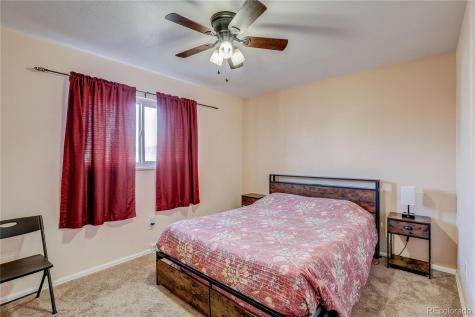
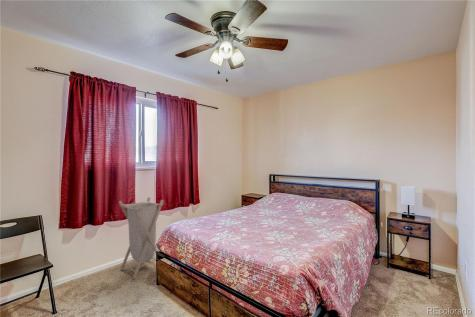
+ laundry hamper (142, 234)
